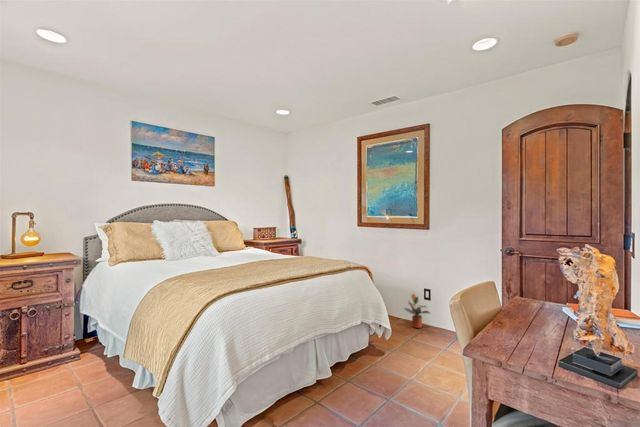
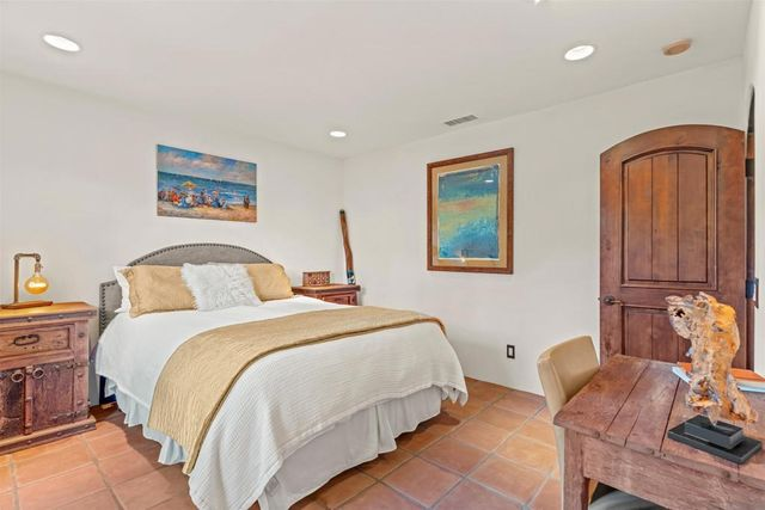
- potted plant (416, 311)
